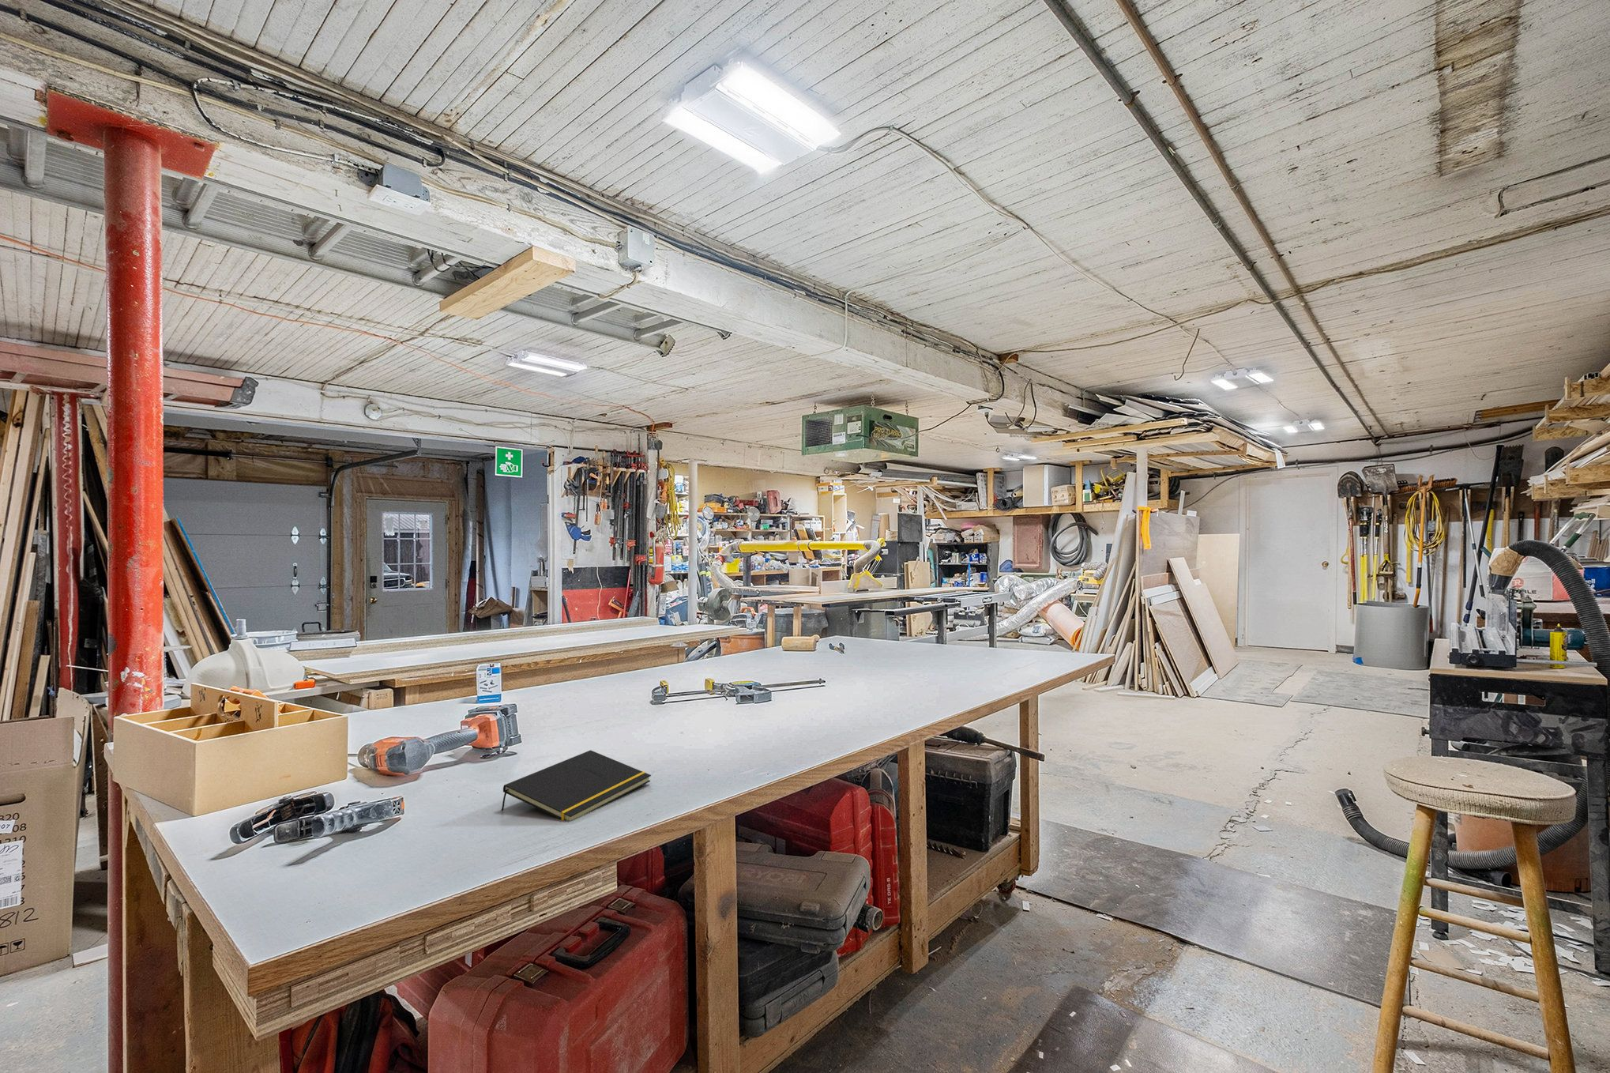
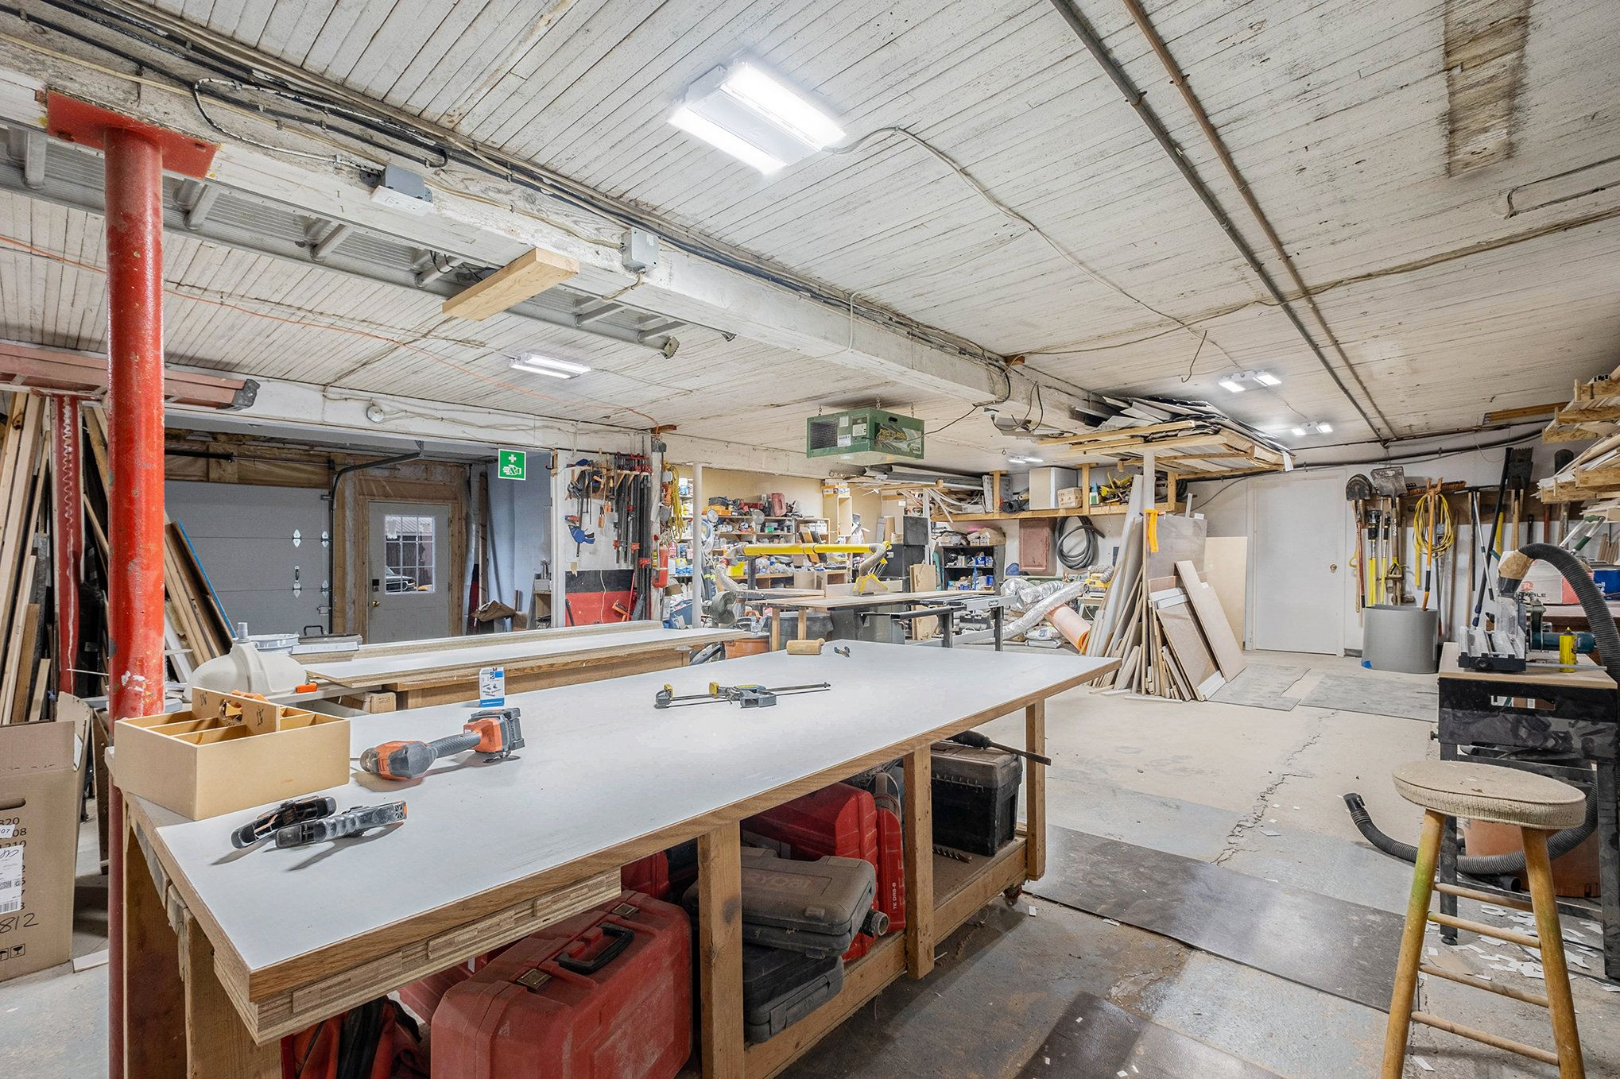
- notepad (581, 783)
